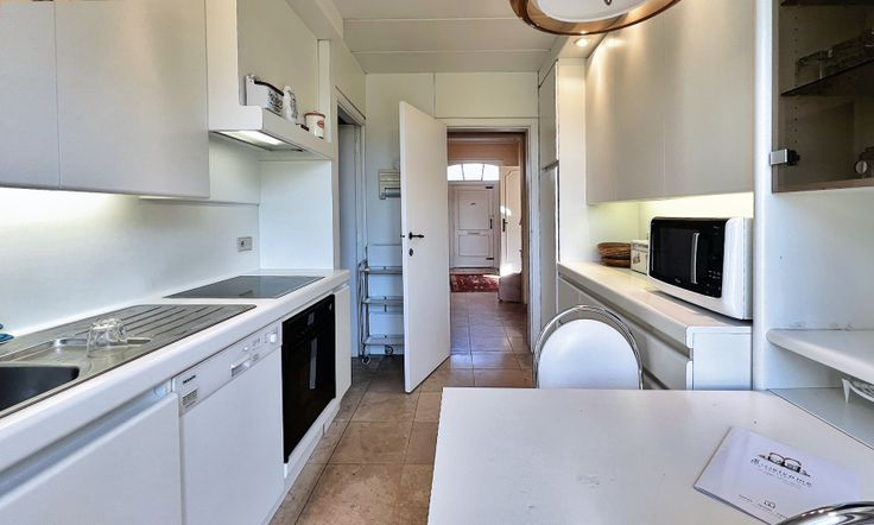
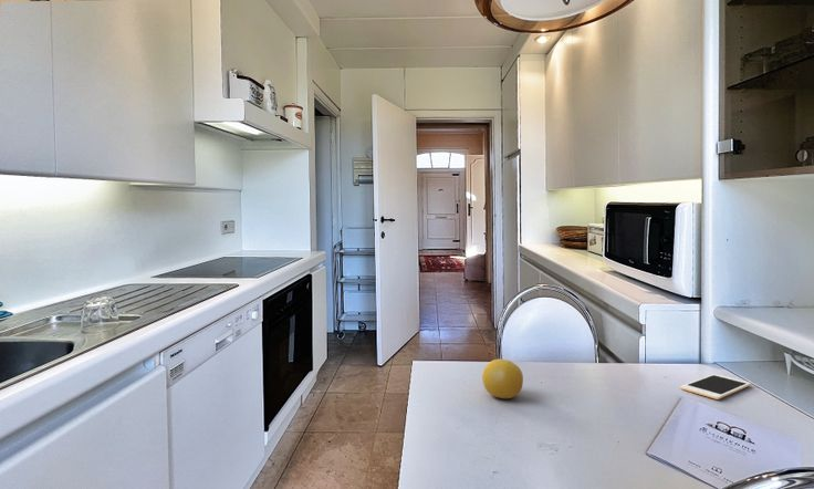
+ cell phone (716, 385)
+ fruit (502, 378)
